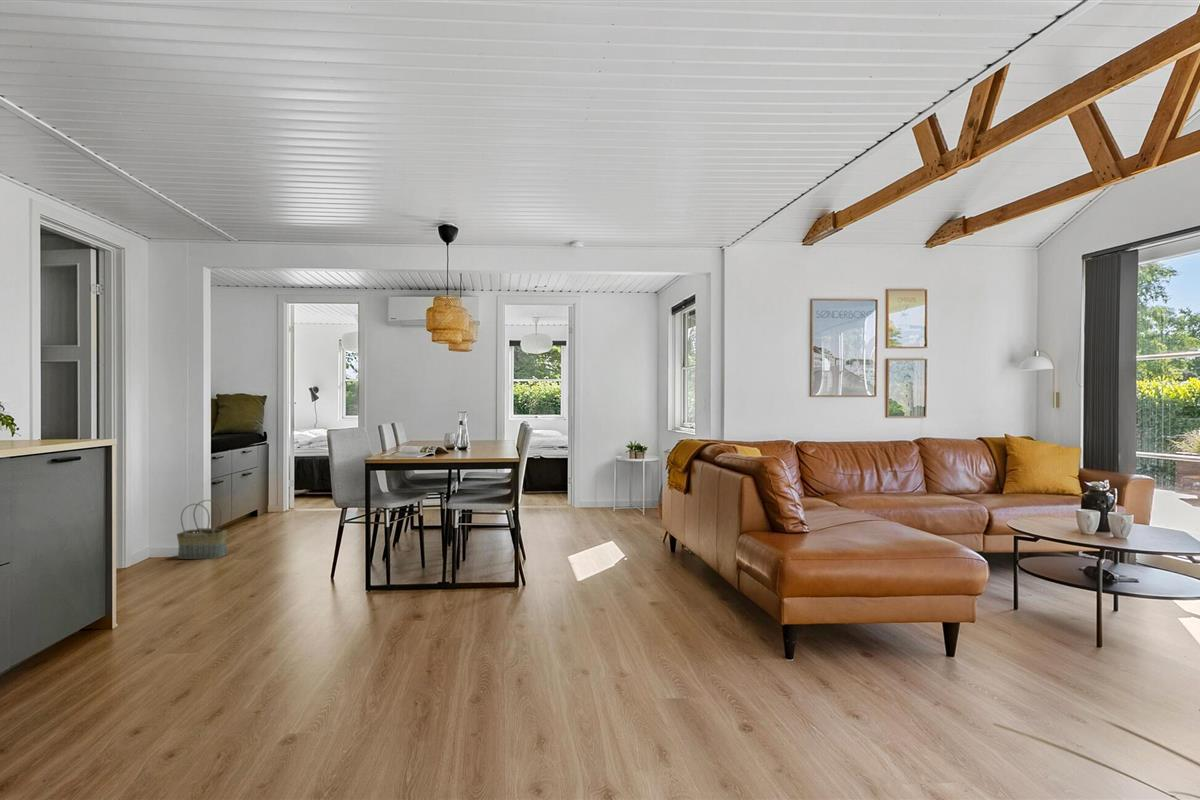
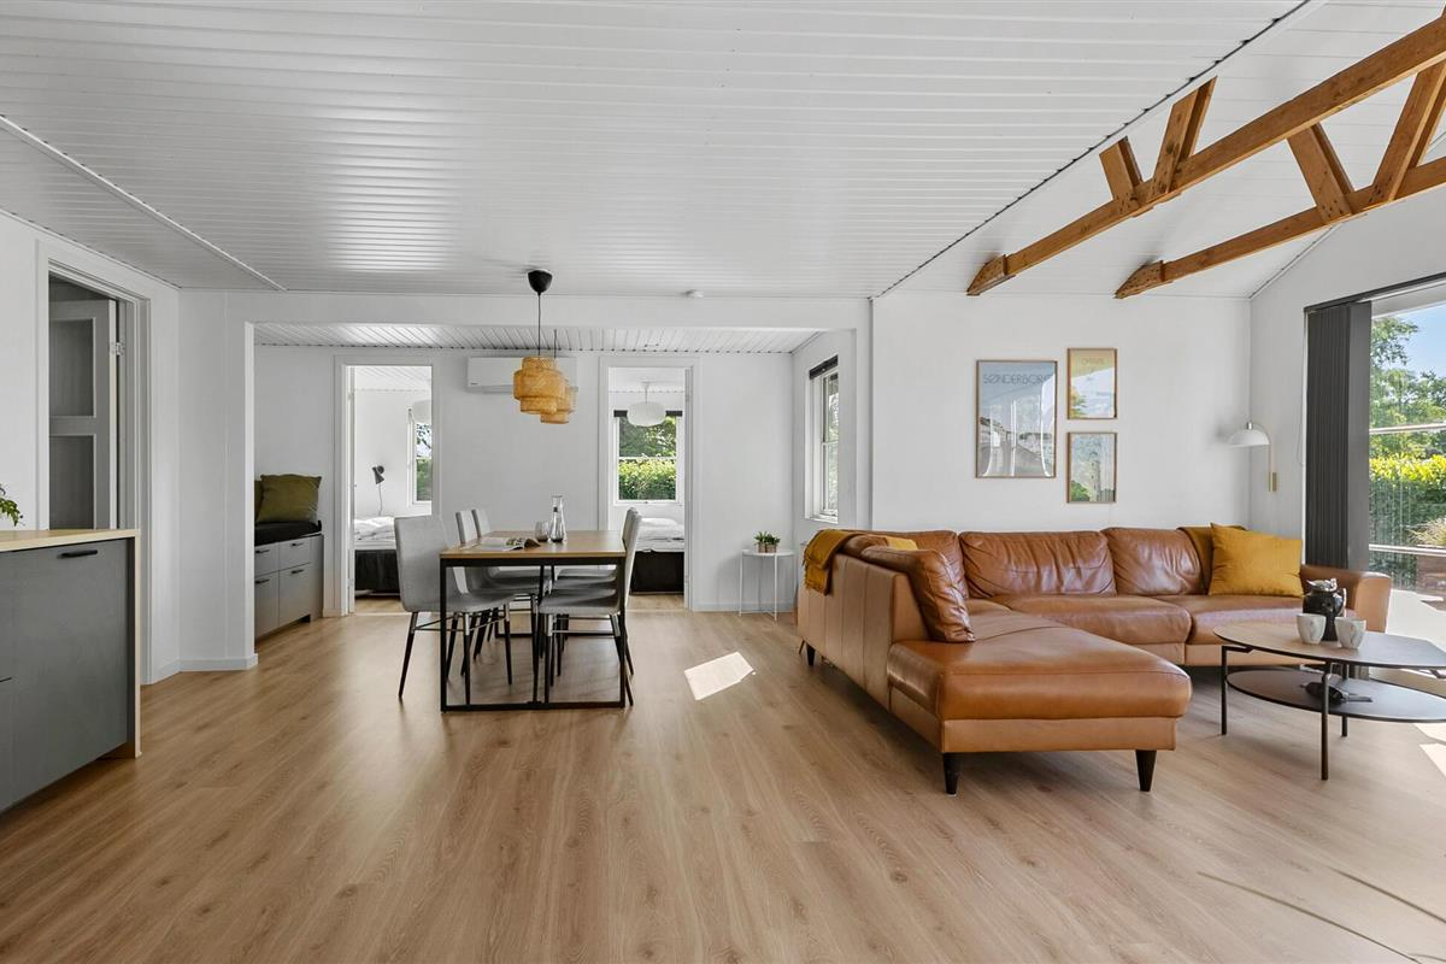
- basket (202, 529)
